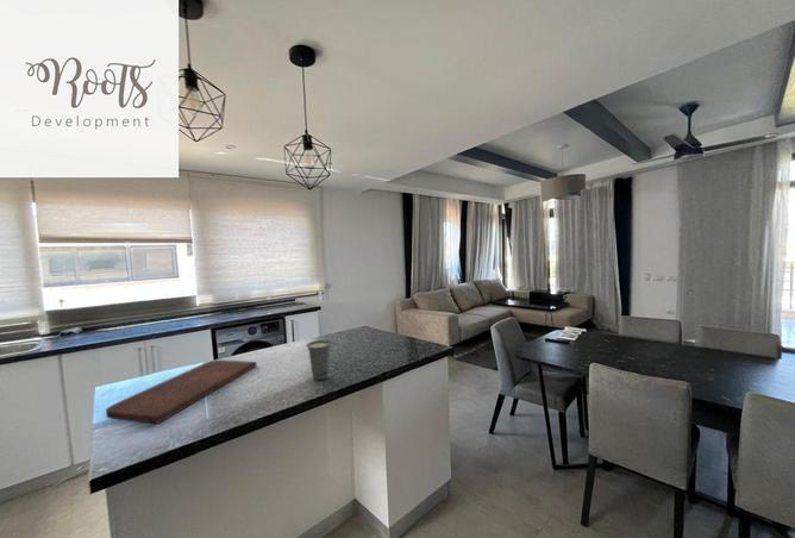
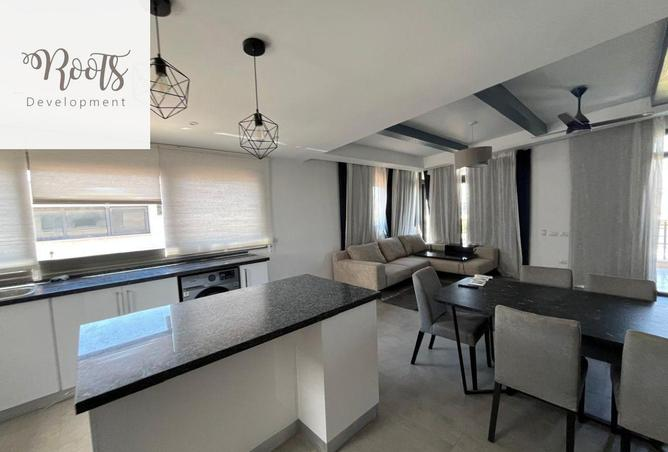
- cup (319, 361)
- cutting board (190, 384)
